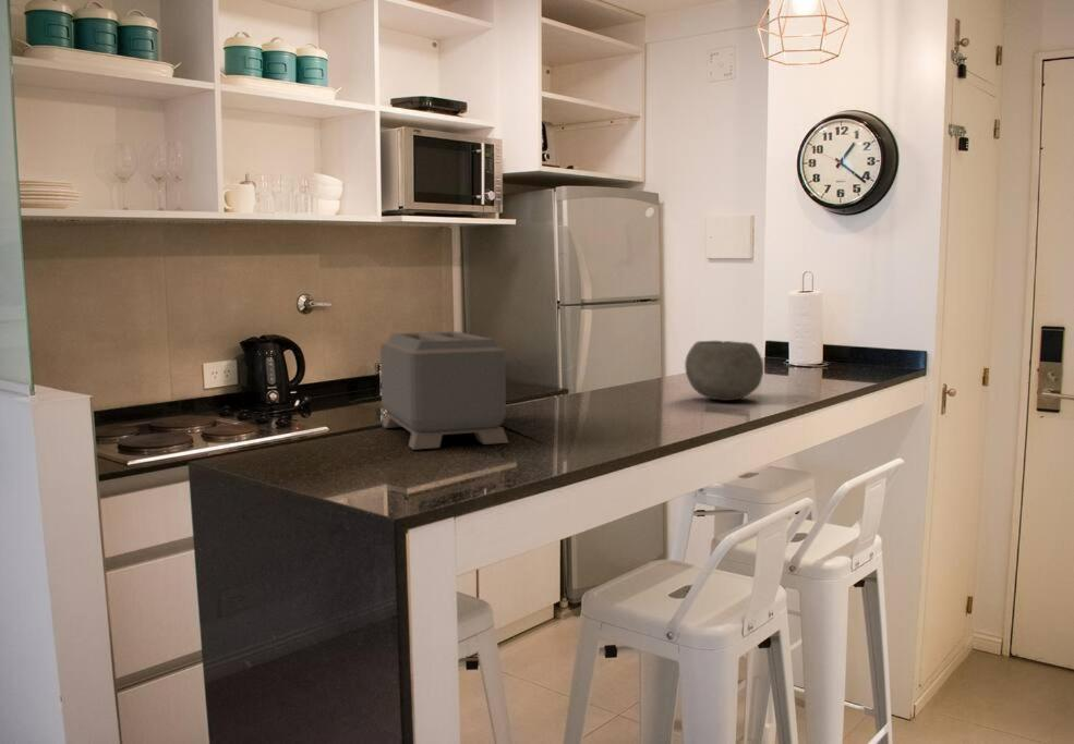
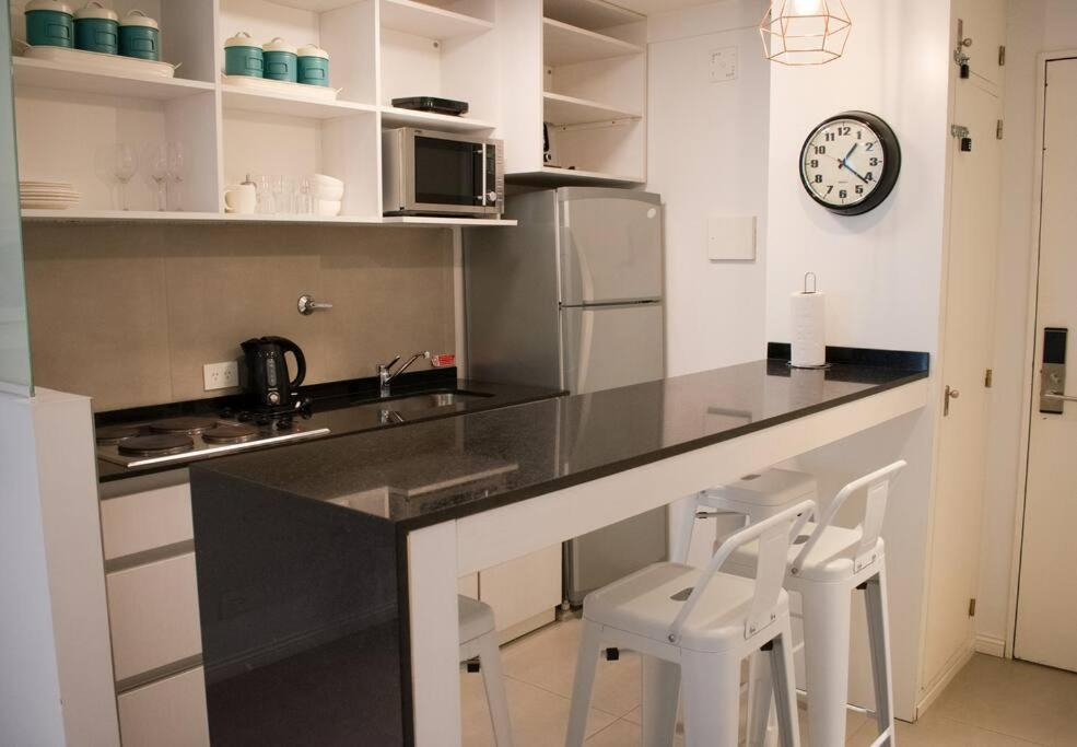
- toaster (438, 383)
- bowl (723, 370)
